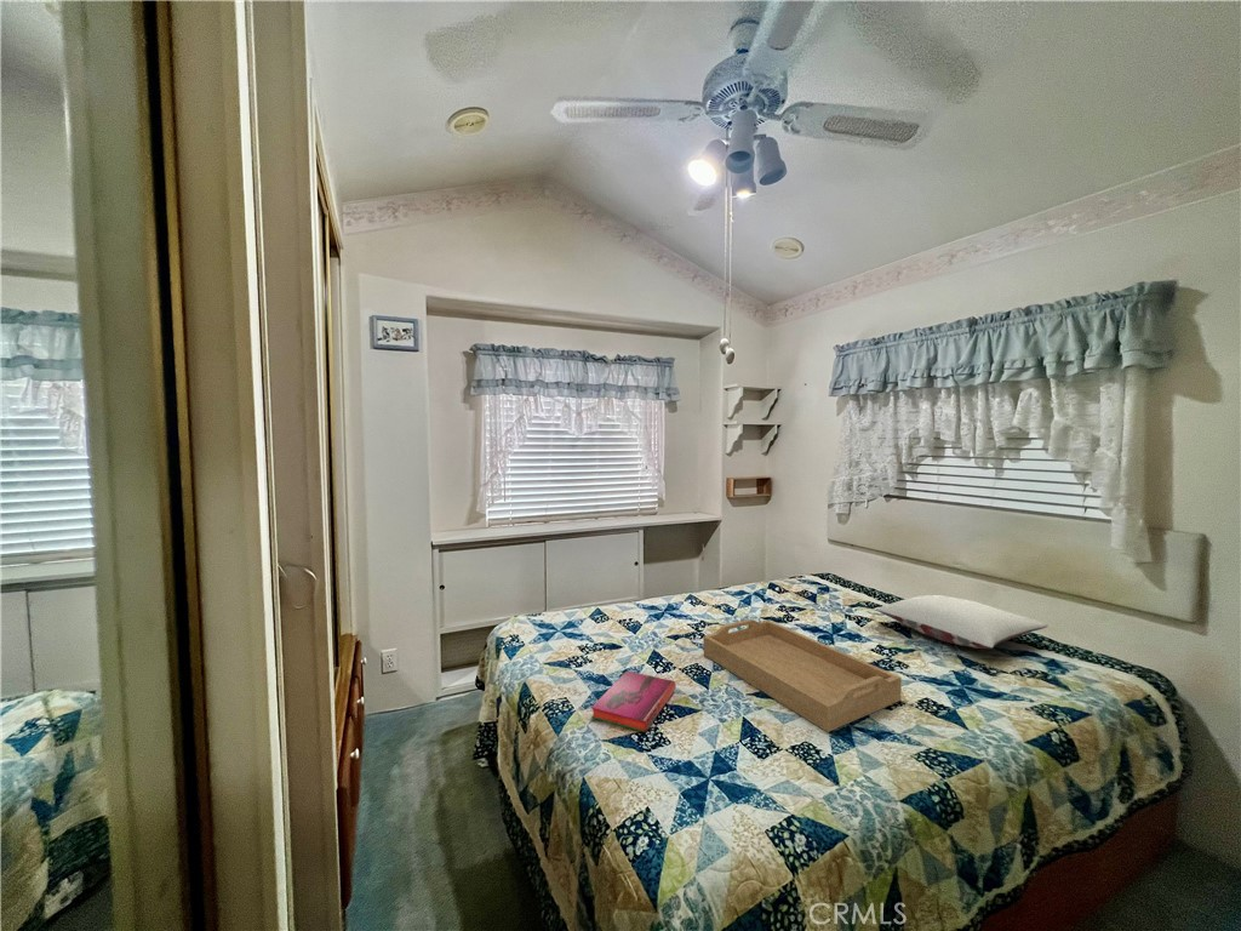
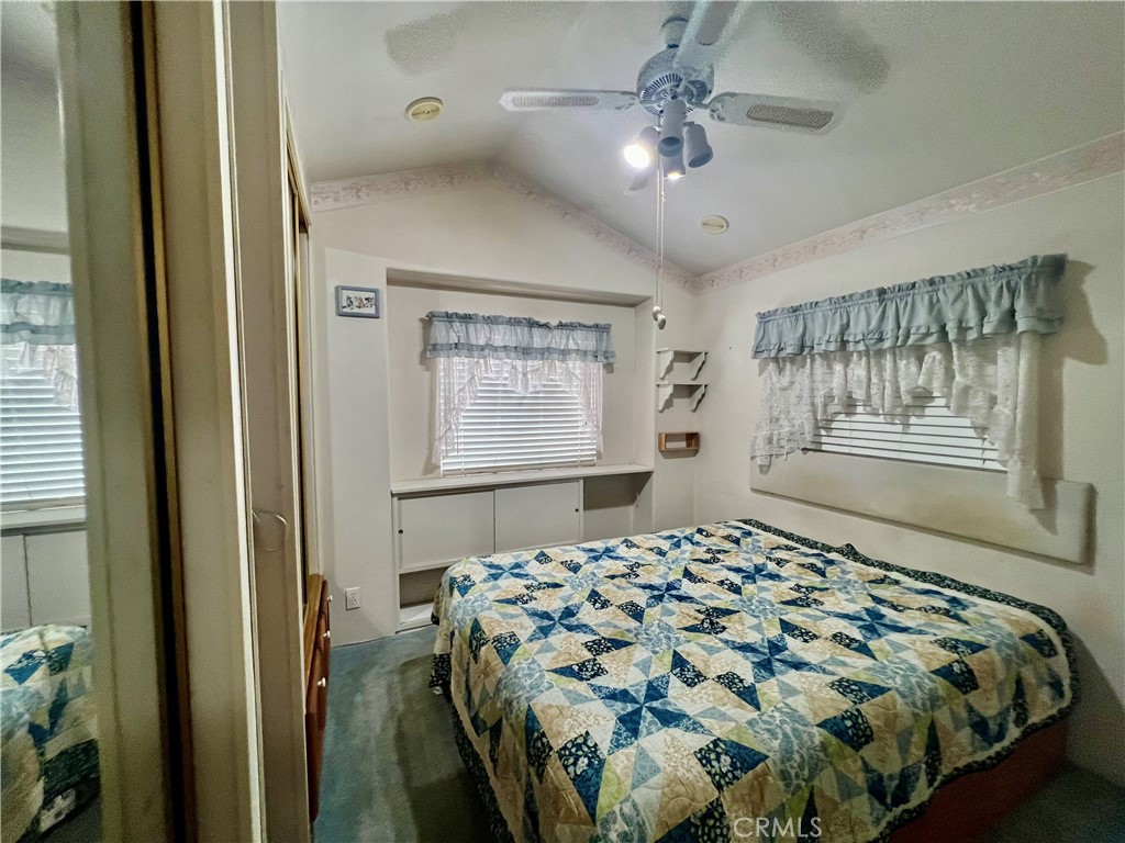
- serving tray (791, 661)
- pillow (959, 617)
- hardback book (635, 698)
